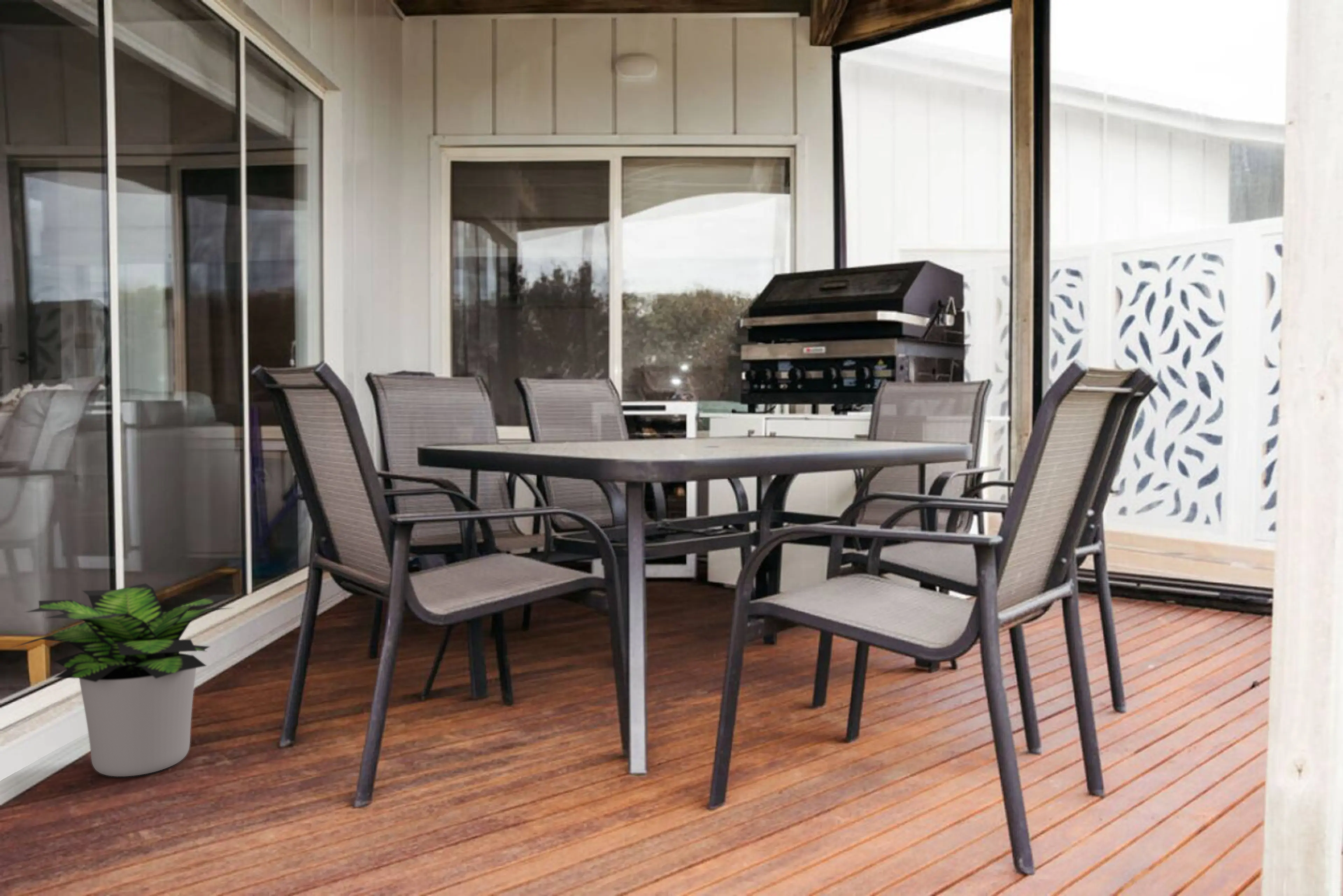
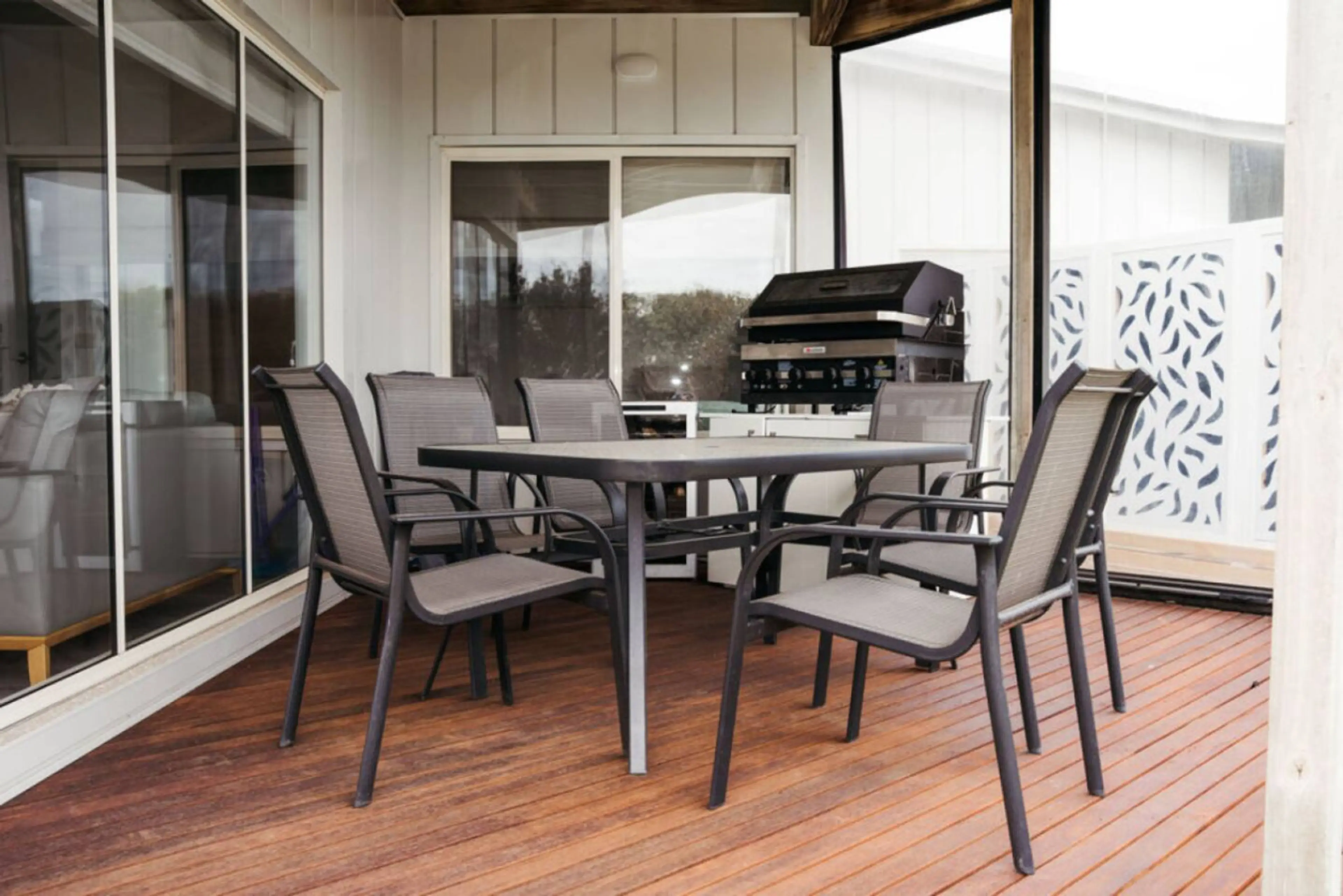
- potted plant (135, 679)
